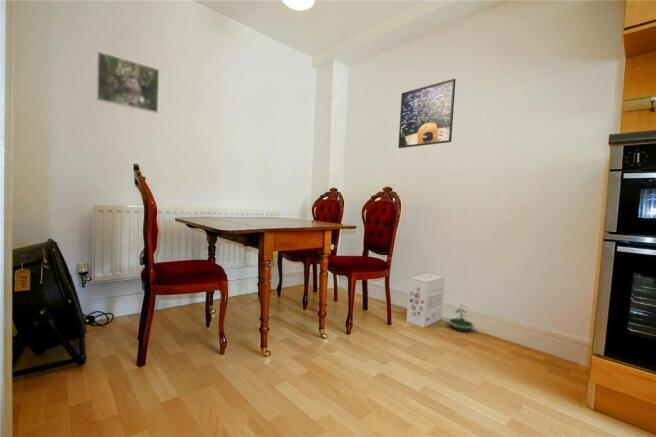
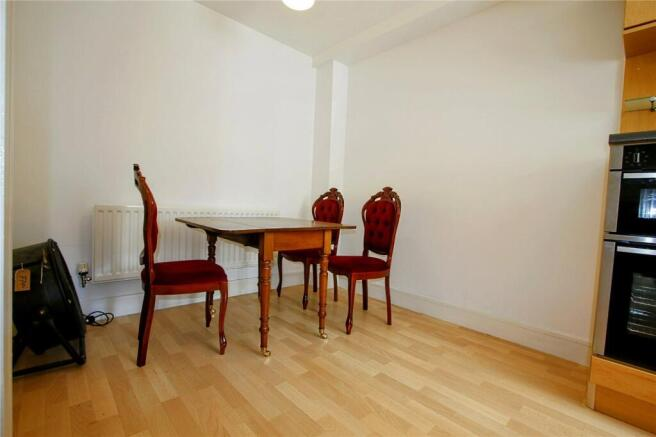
- cardboard box (425, 299)
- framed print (129, 84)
- terrarium (461, 309)
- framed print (424, 116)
